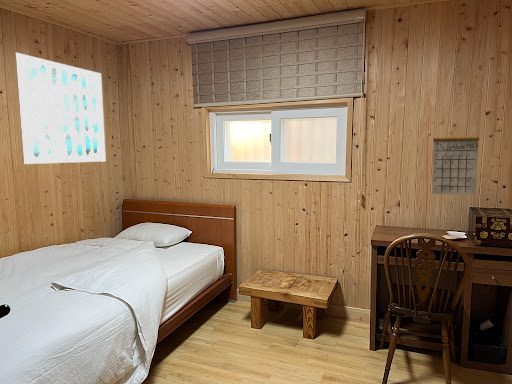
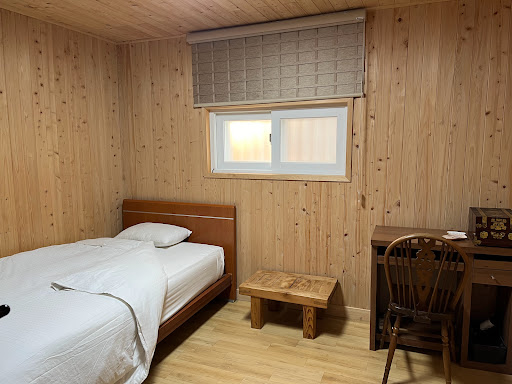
- wall art (66, 114)
- calendar (454, 159)
